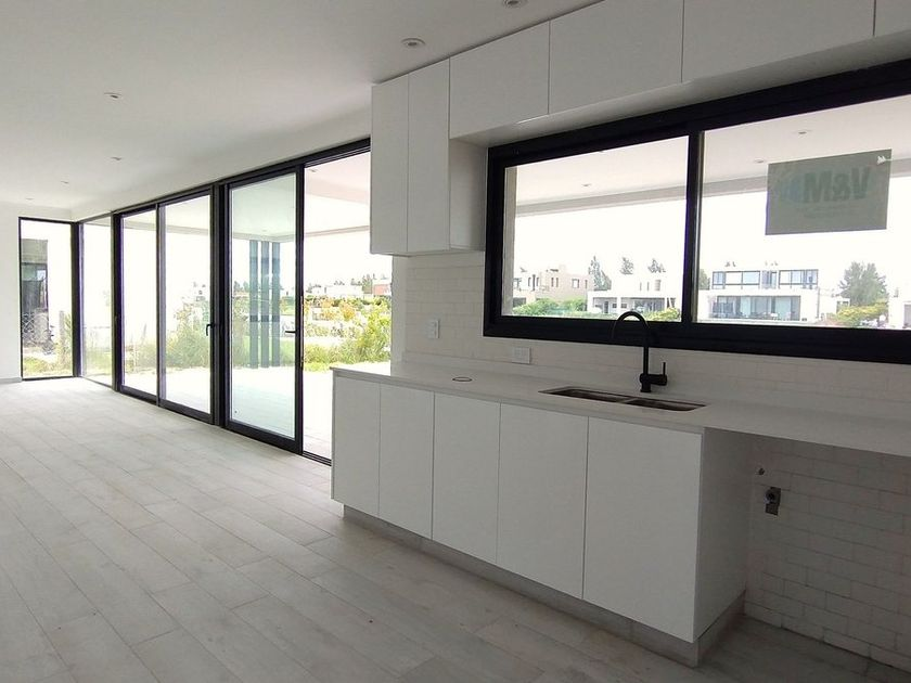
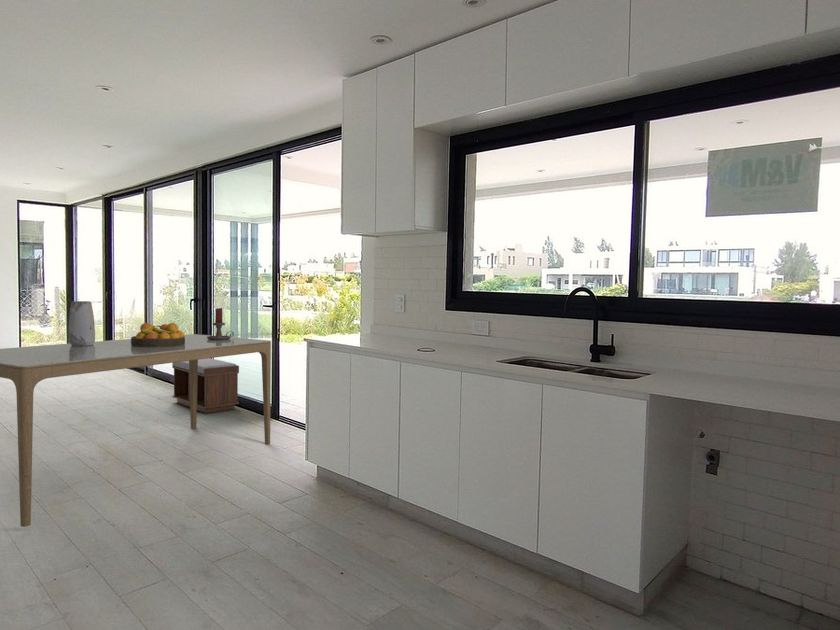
+ fruit bowl (158, 333)
+ bench (204, 383)
+ dining table (125, 368)
+ vase (82, 323)
+ candle holder (221, 323)
